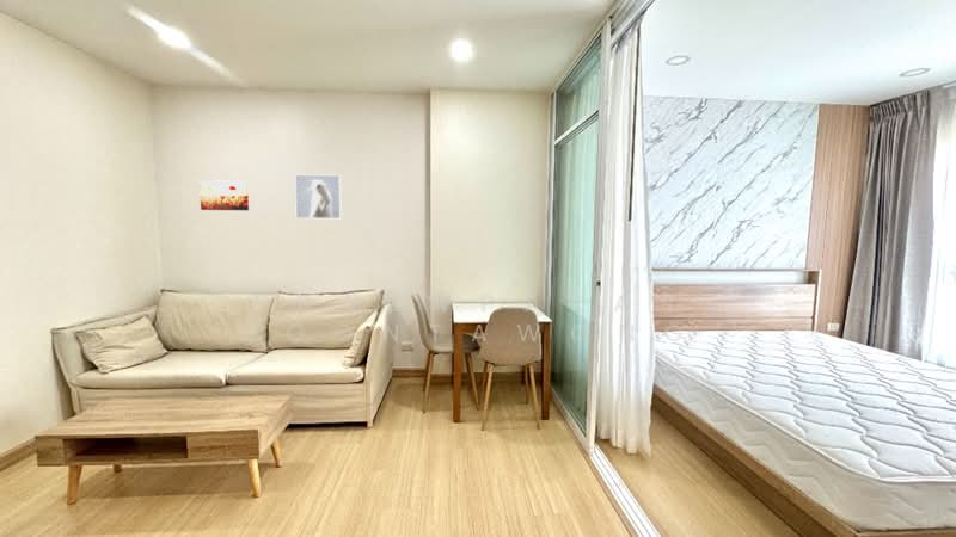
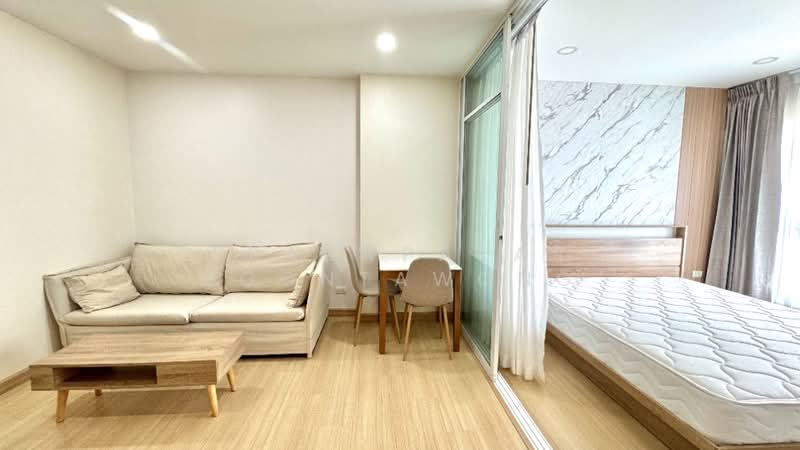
- wall art (223, 195)
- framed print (318, 196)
